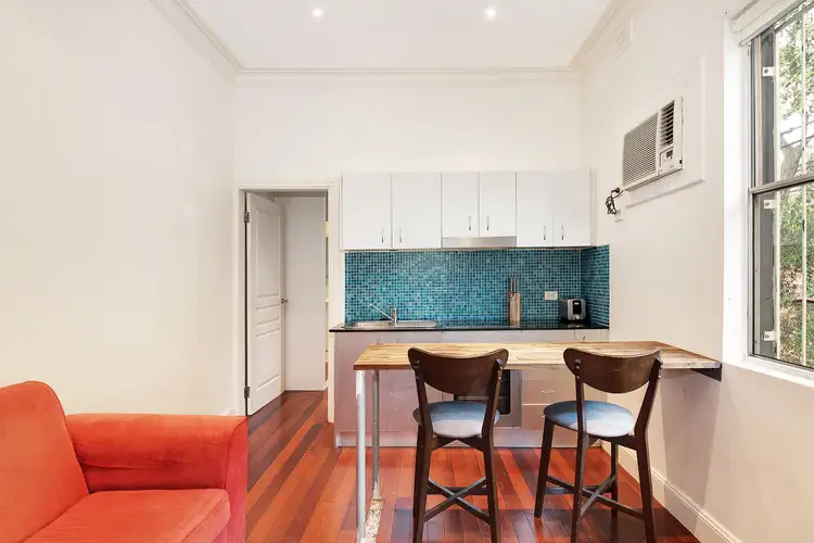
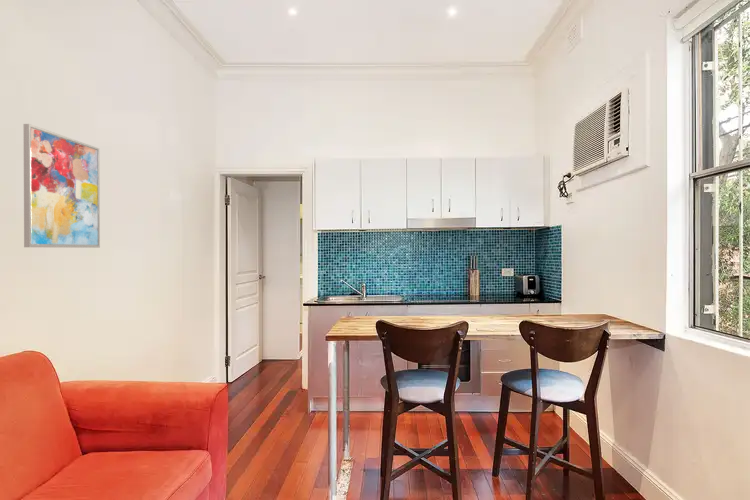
+ wall art (65, 192)
